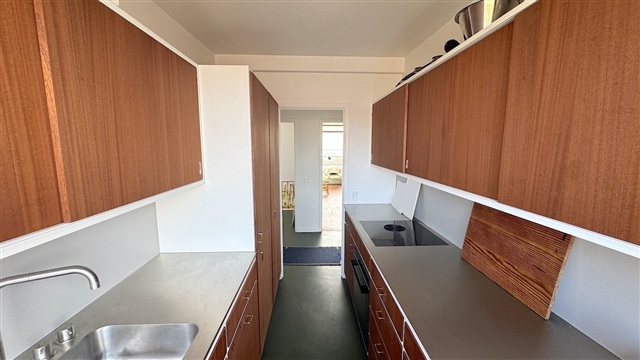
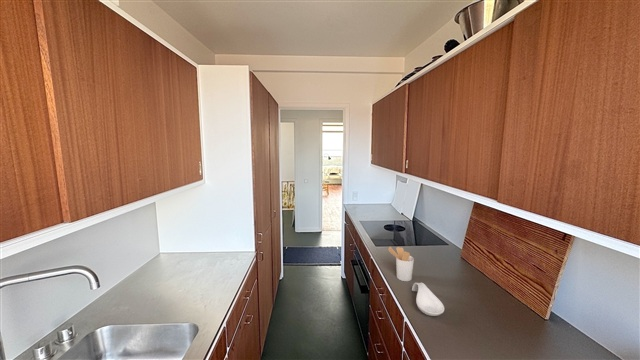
+ spoon rest (424, 297)
+ utensil holder (400, 262)
